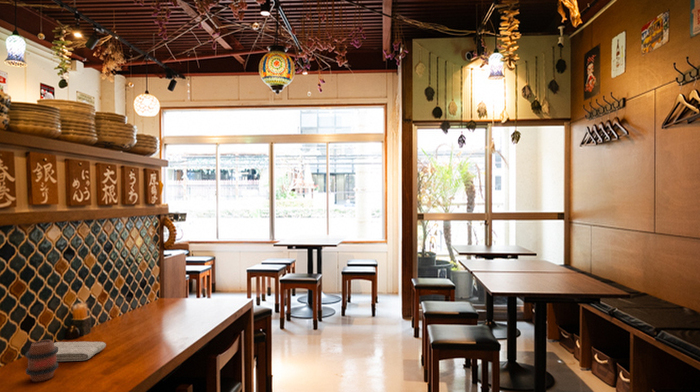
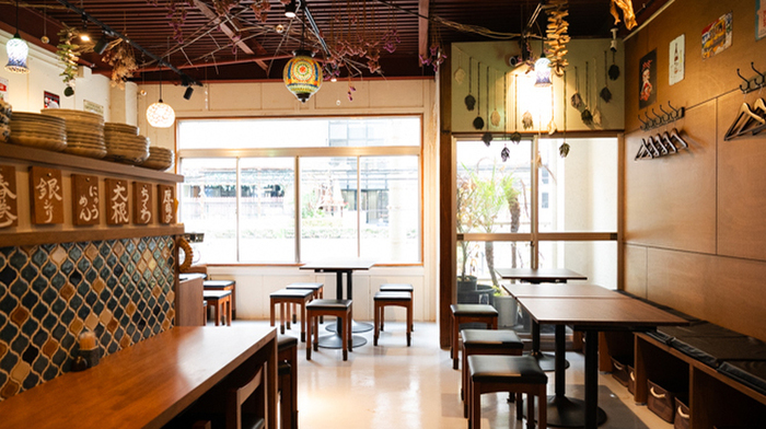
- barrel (42, 360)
- washcloth (70, 350)
